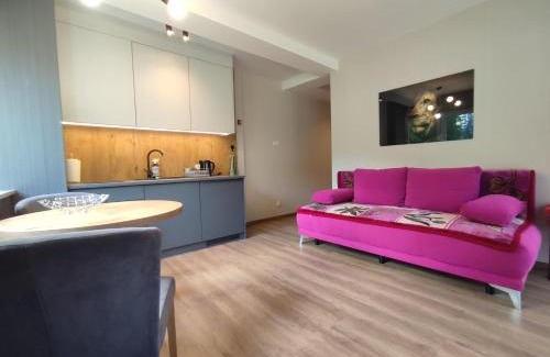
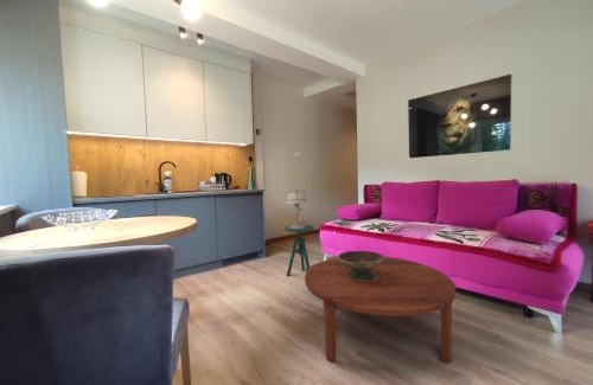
+ table lamp (296, 207)
+ side table (299, 250)
+ coffee table (375, 302)
+ decorative bowl (359, 264)
